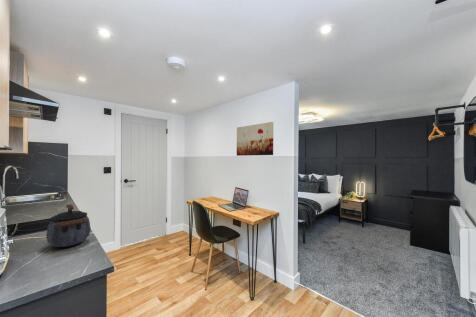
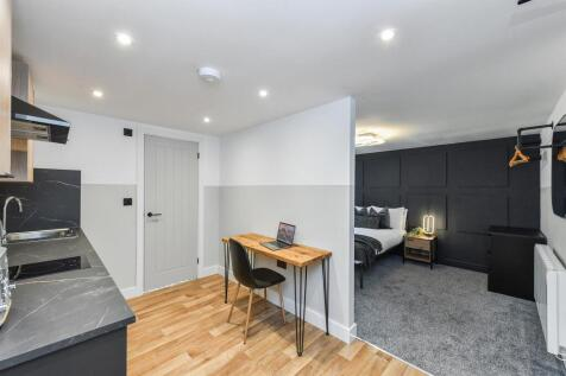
- wall art (253, 140)
- kettle (69, 224)
